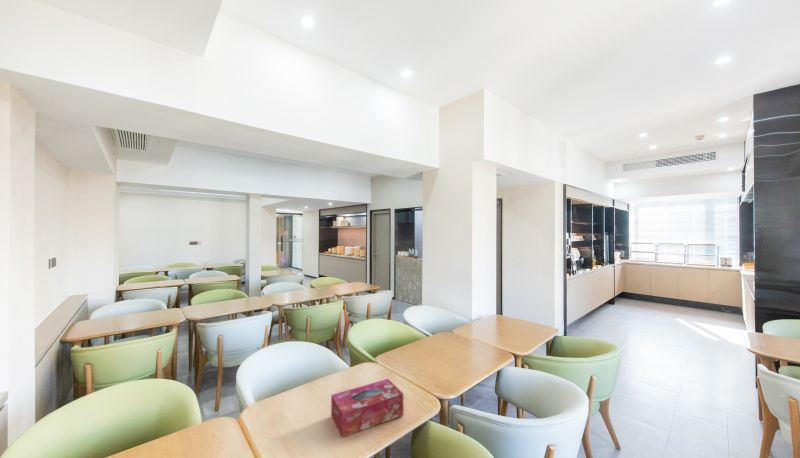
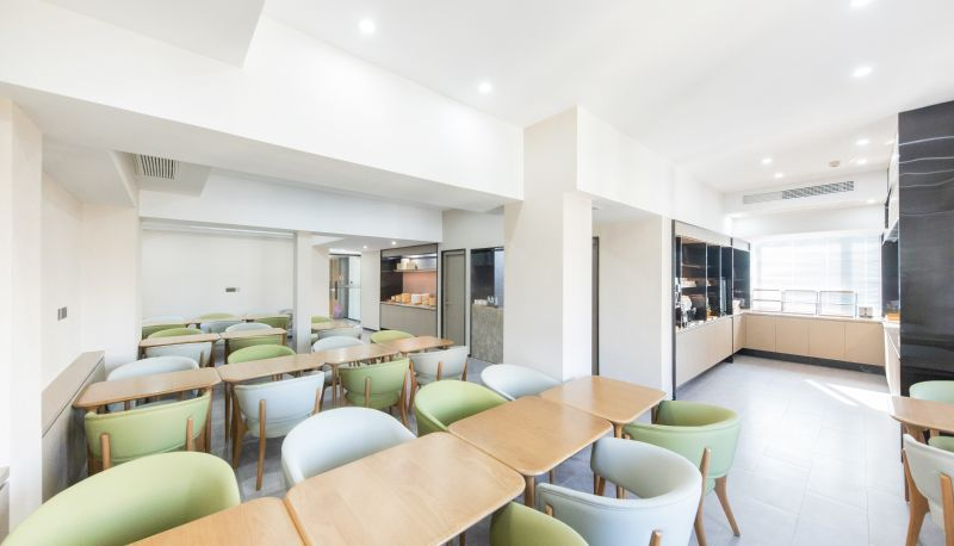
- tissue box (367, 405)
